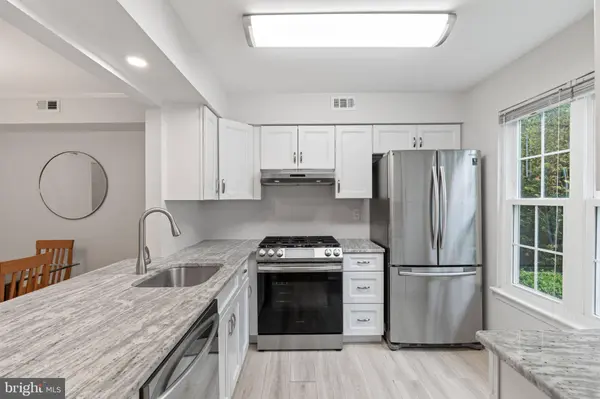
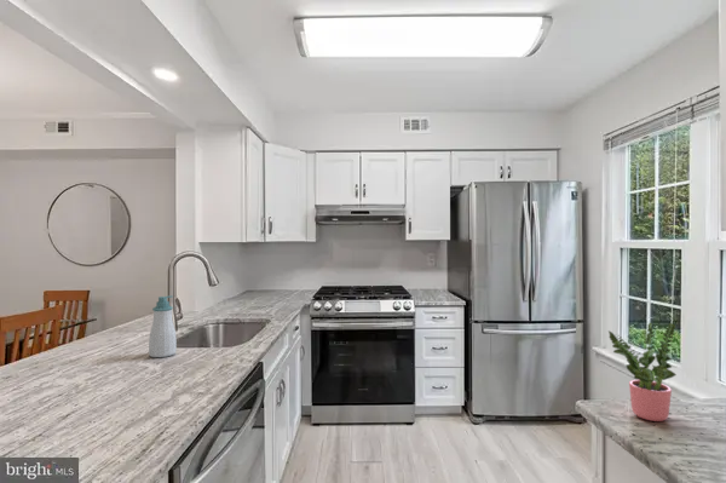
+ soap bottle (162, 326)
+ potted plant (638, 370)
